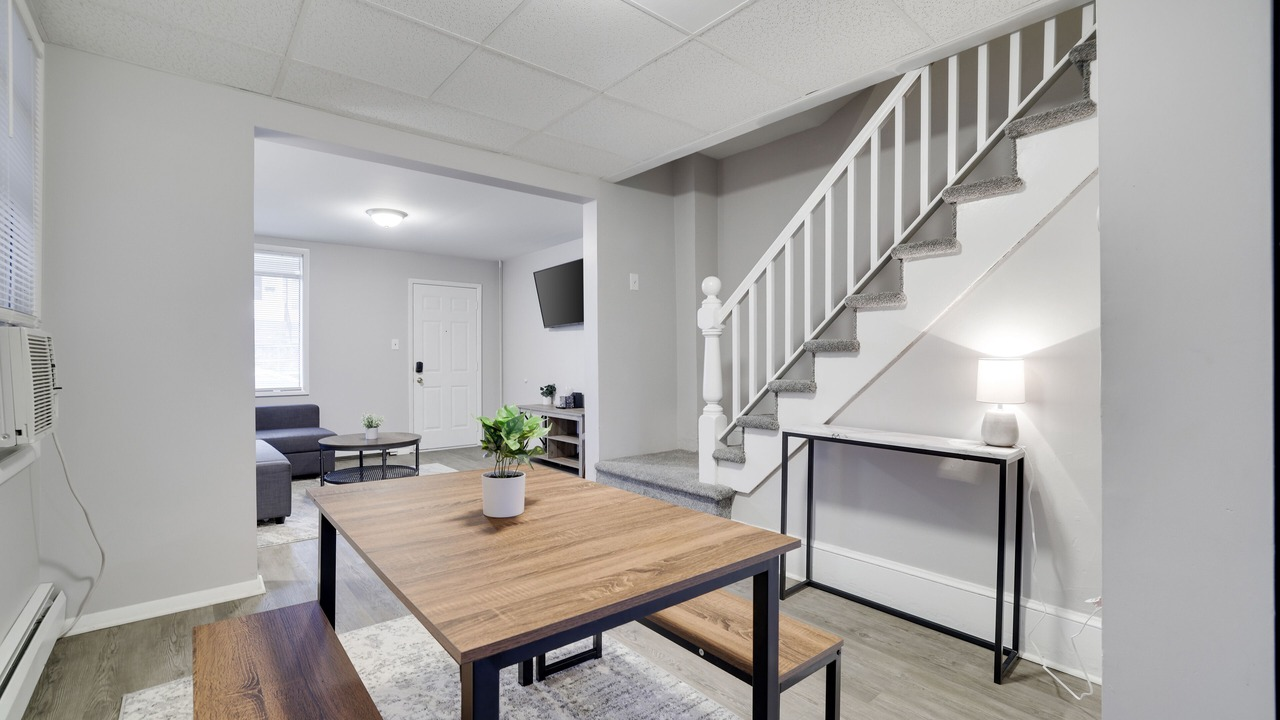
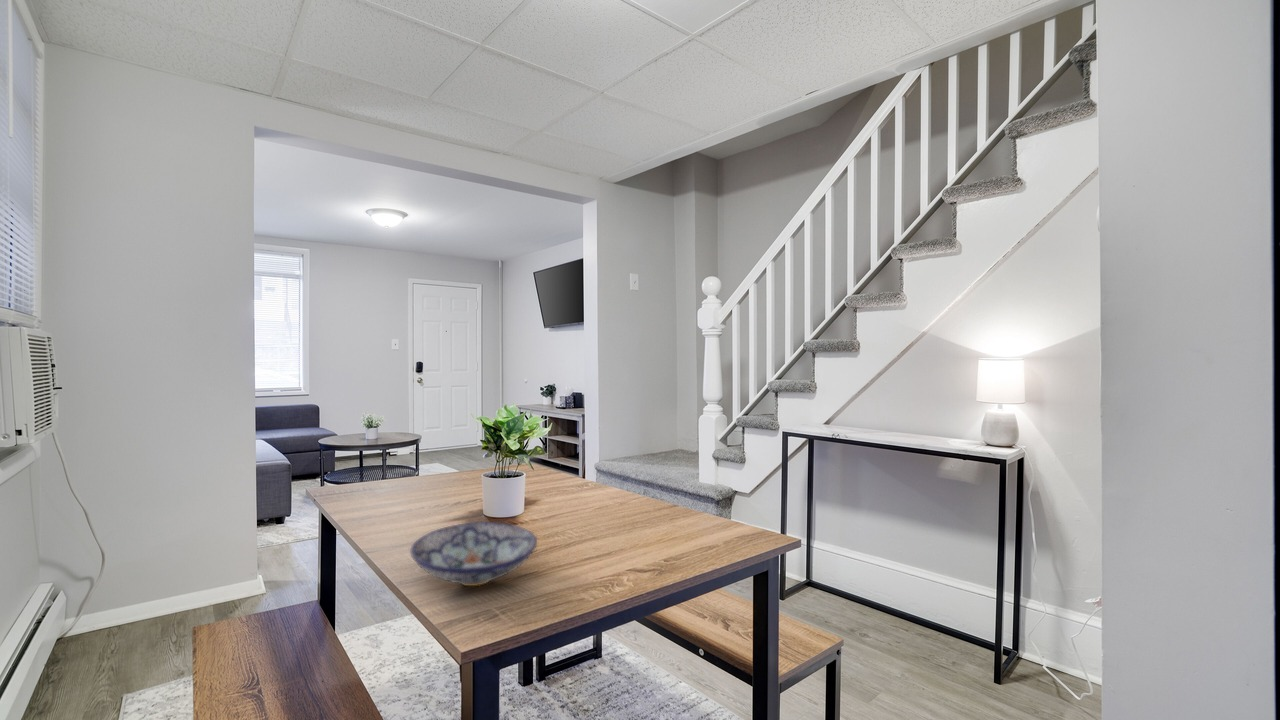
+ bowl (475, 560)
